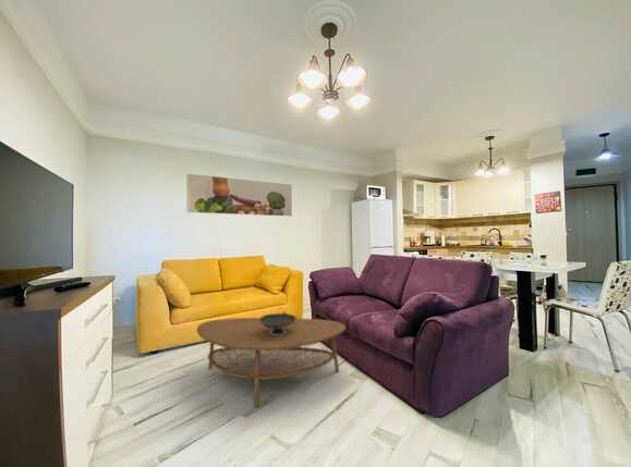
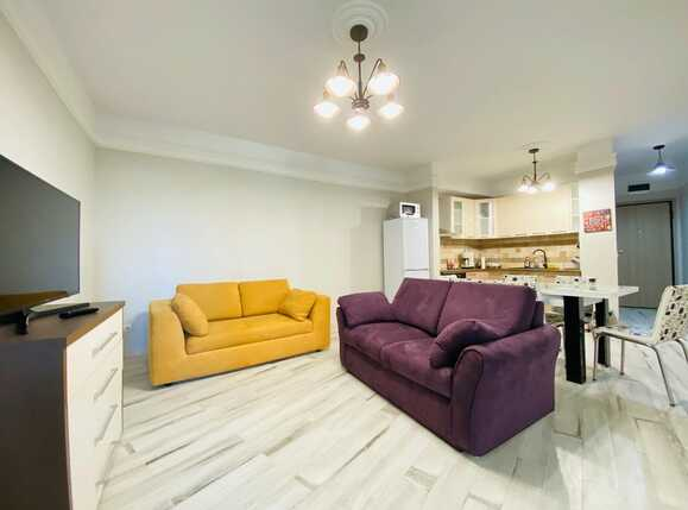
- coffee table (267, 355)
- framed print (244, 197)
- decorative bowl (277, 324)
